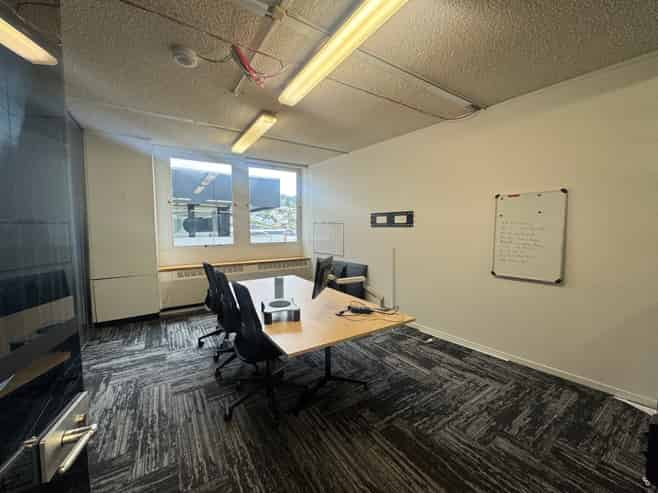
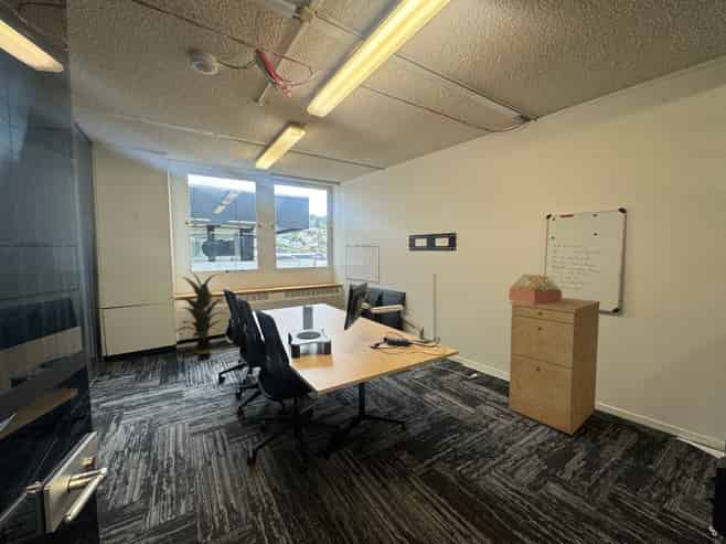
+ architectural model (534, 287)
+ filing cabinet (553, 356)
+ indoor plant (199, 313)
